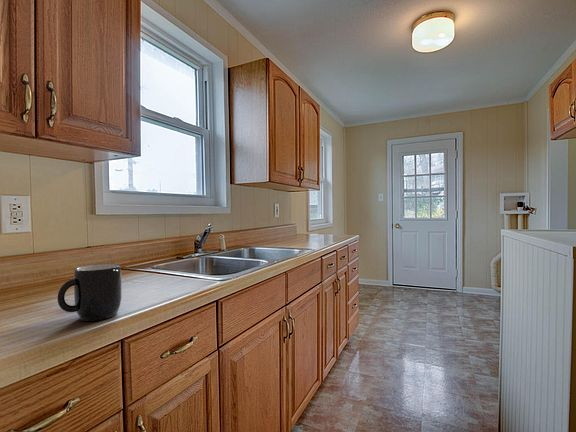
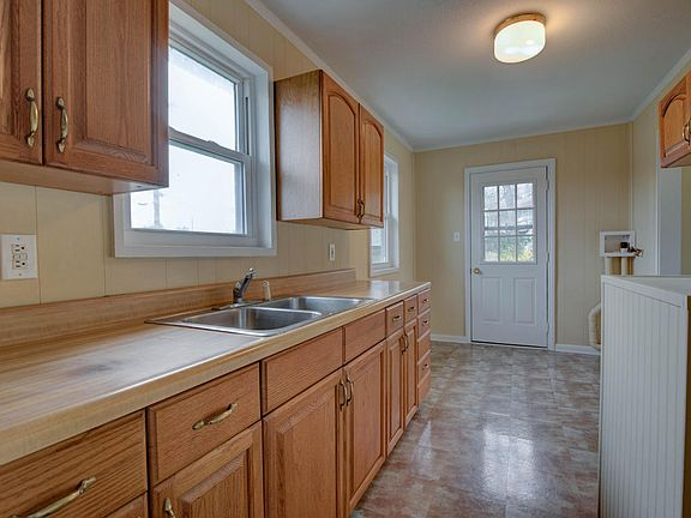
- mug (90, 292)
